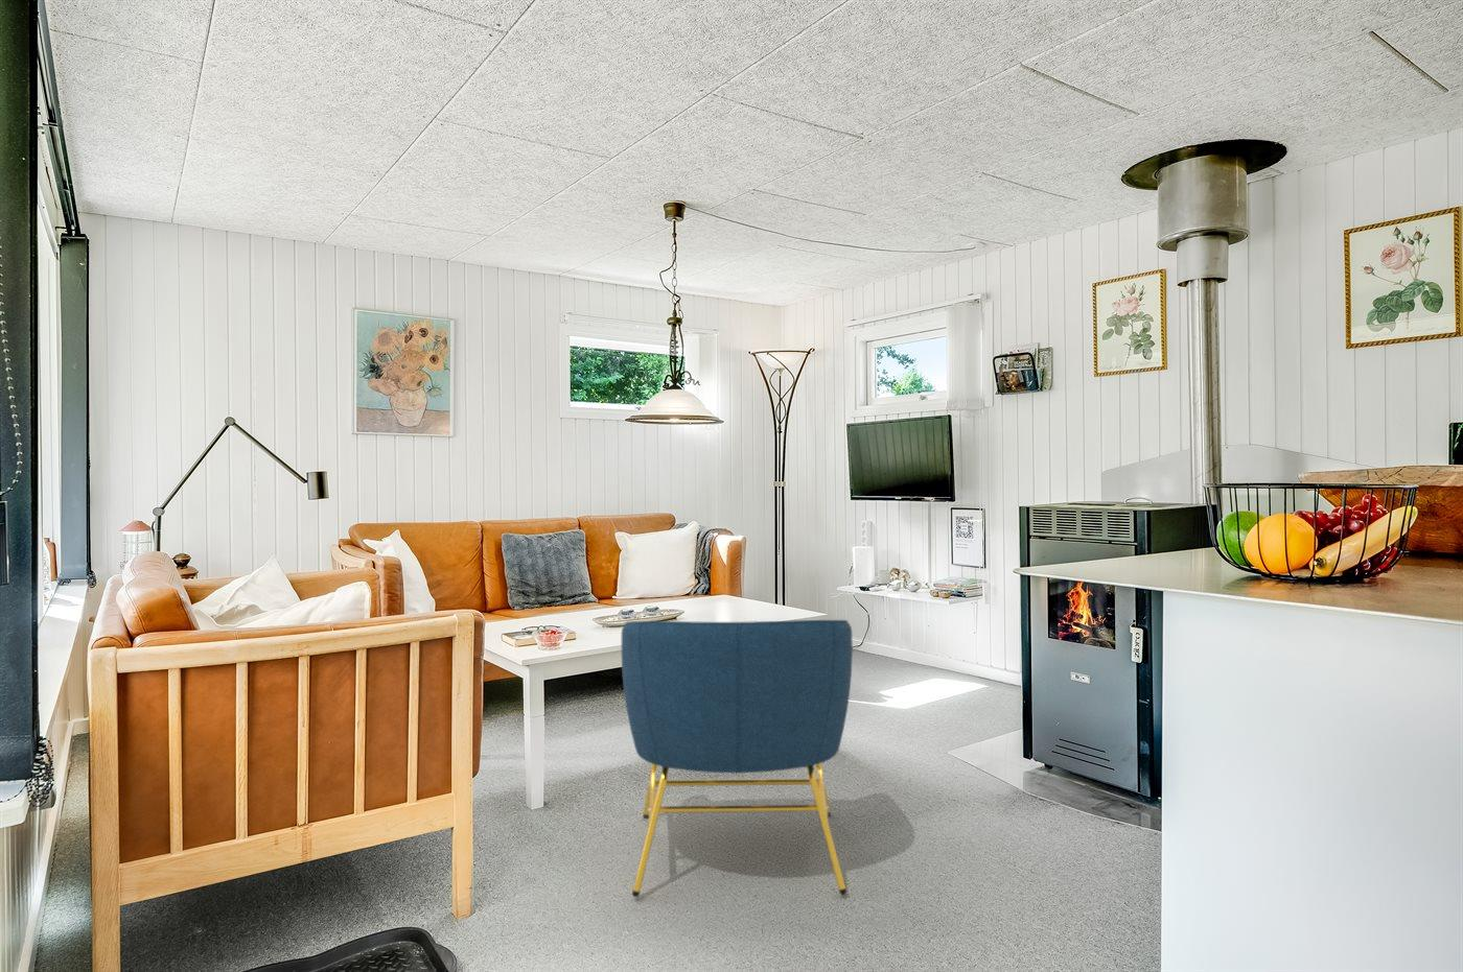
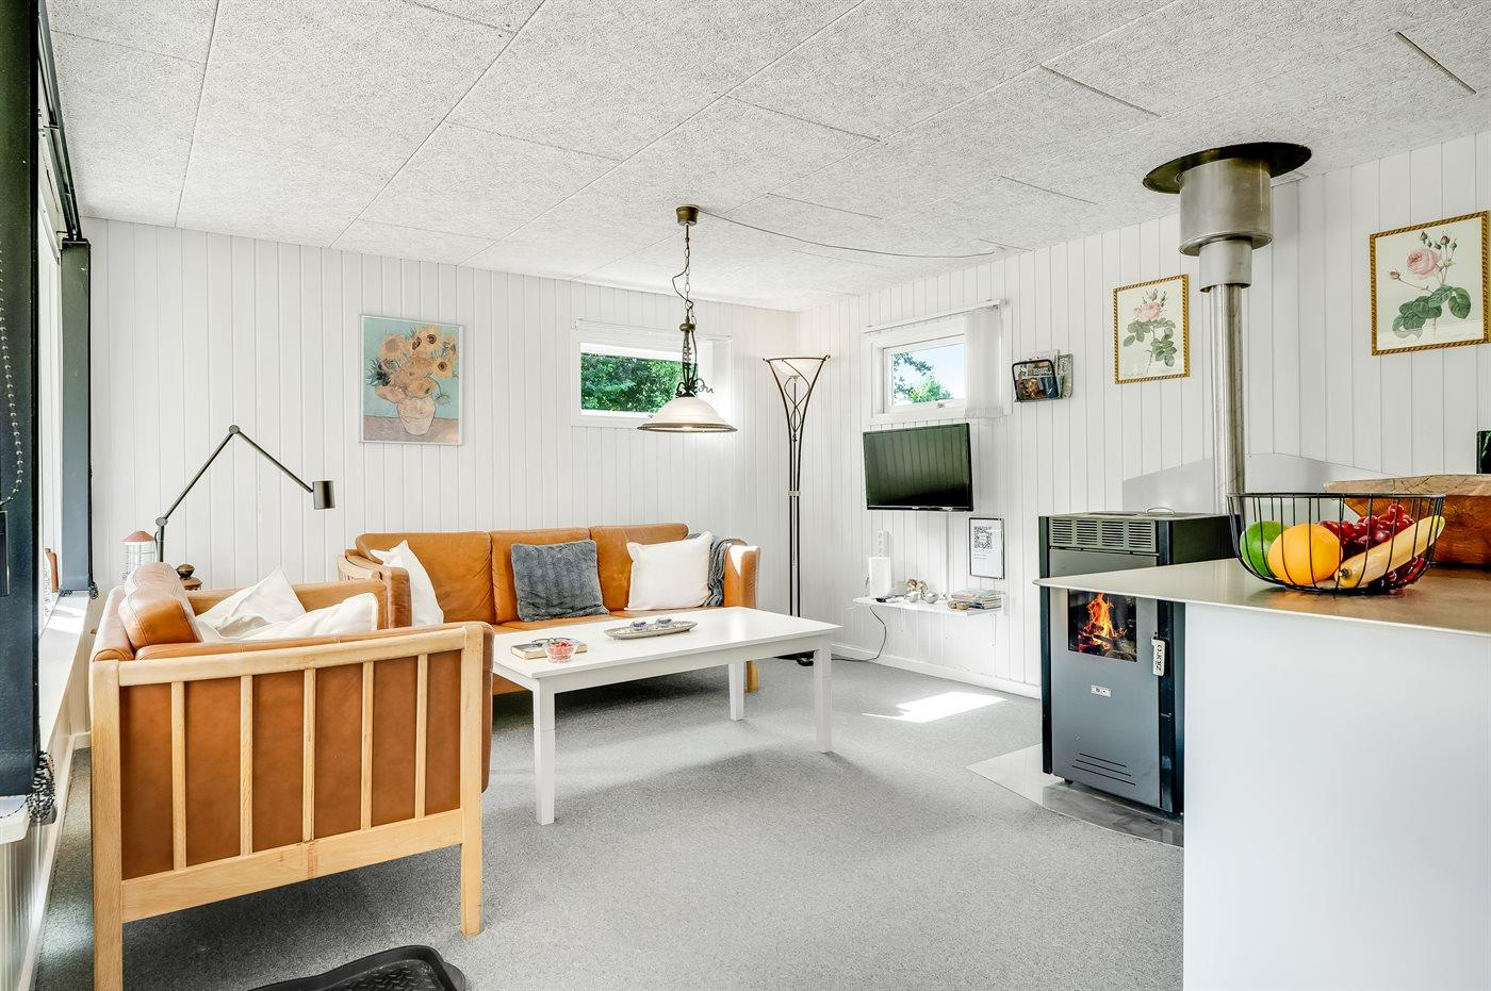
- armchair (737, 731)
